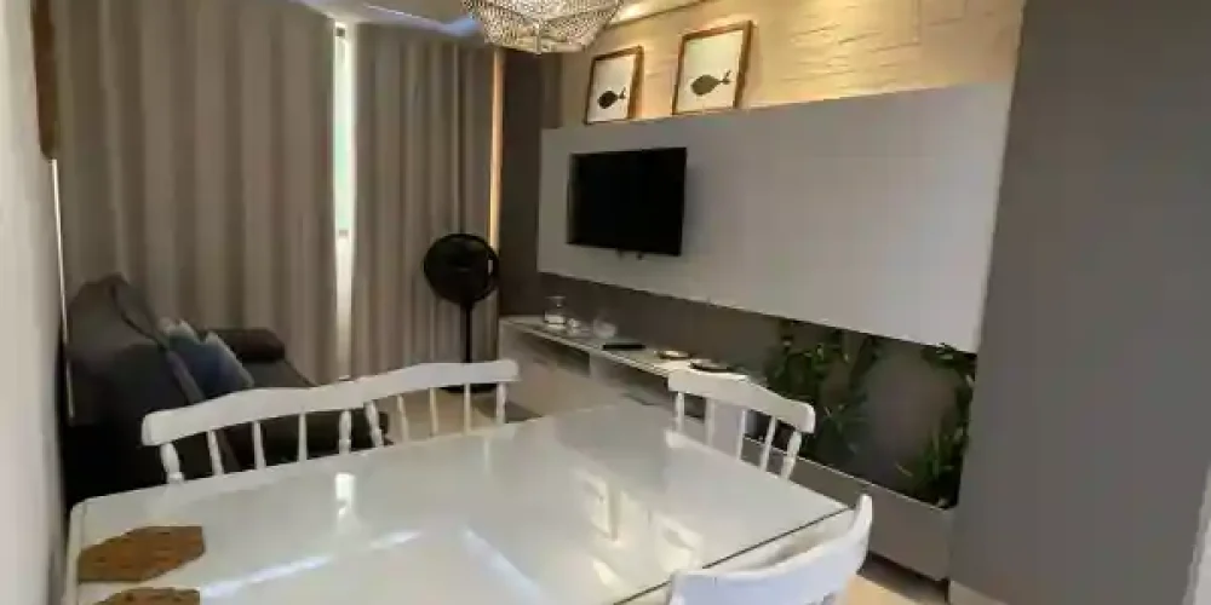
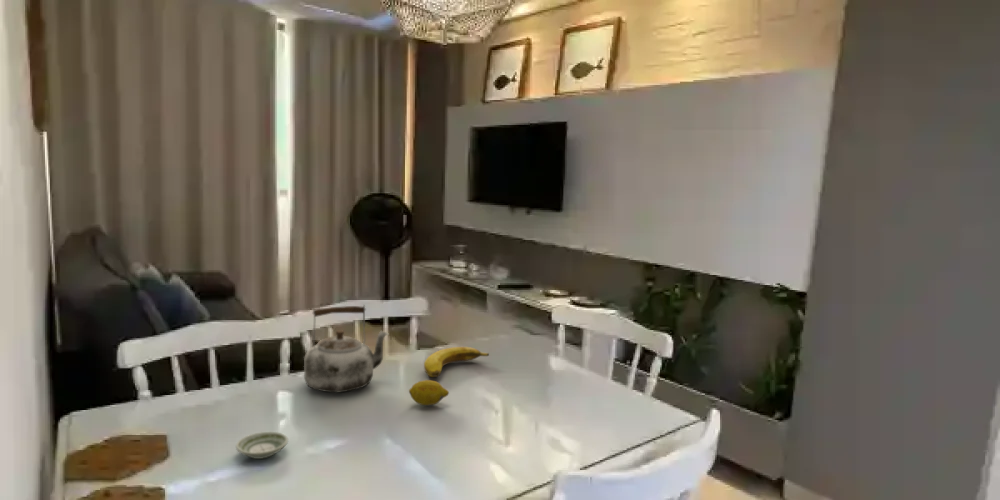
+ kettle (348, 344)
+ banana (456, 360)
+ saucer (262, 447)
+ fruit (428, 392)
